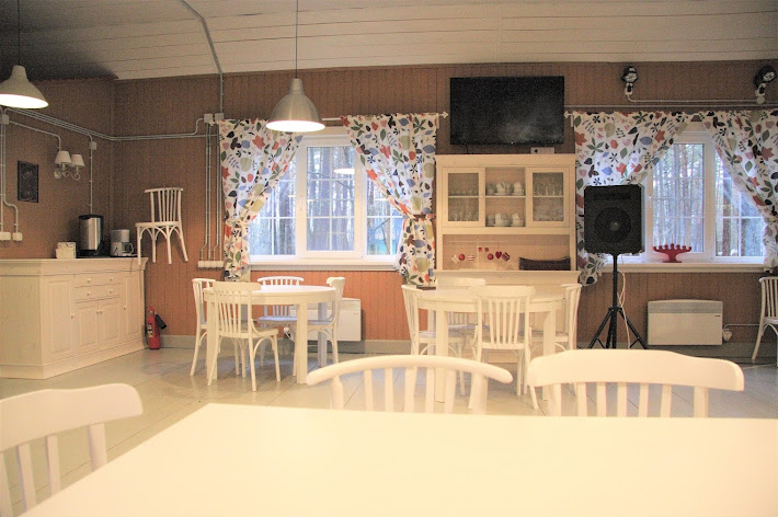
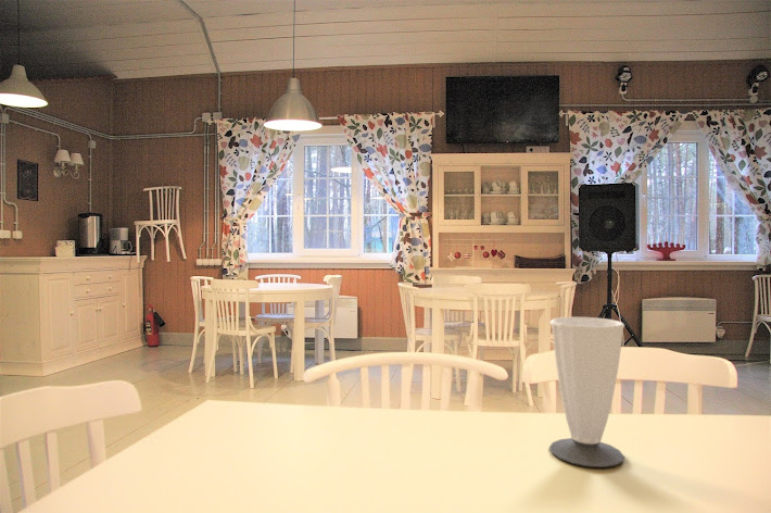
+ cup (585, 387)
